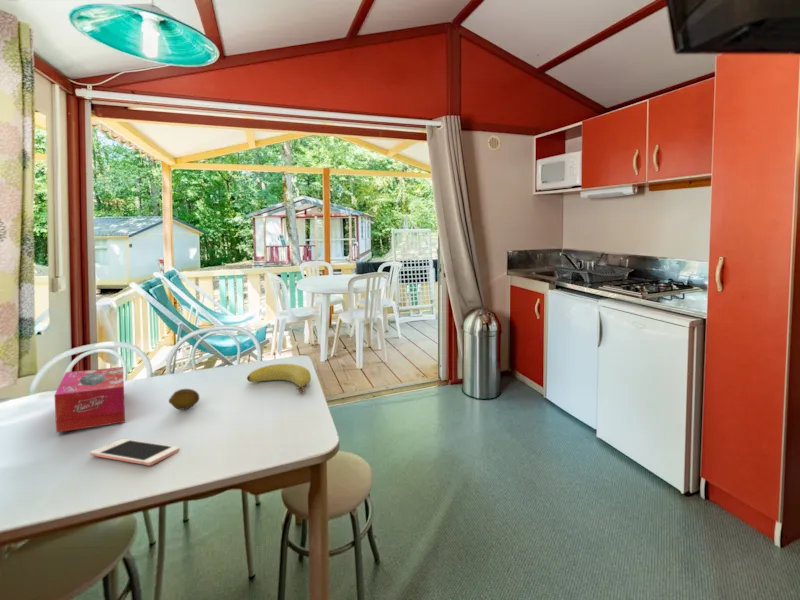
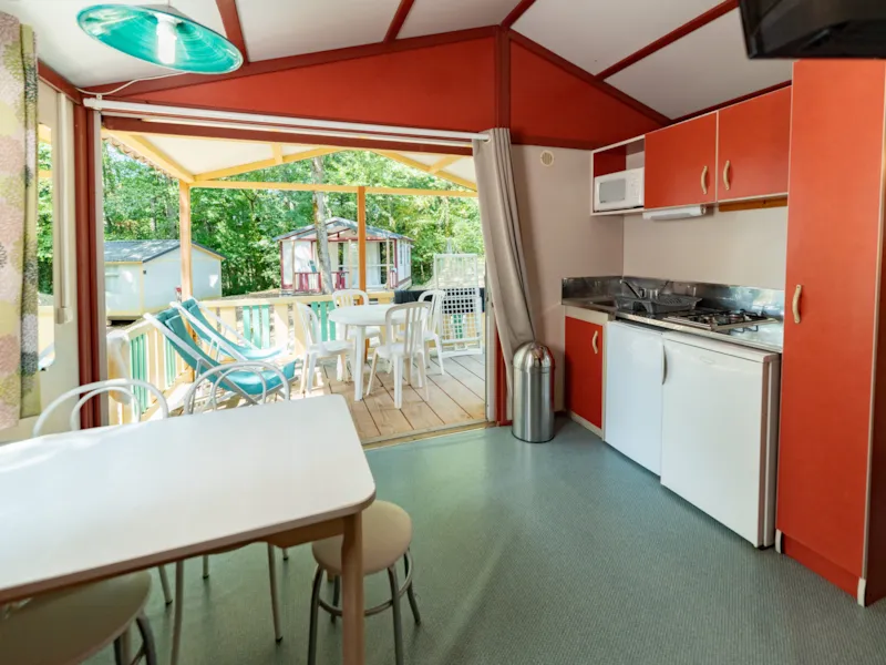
- banana (277, 376)
- cell phone (135, 451)
- fruit (184, 399)
- tissue box (93, 395)
